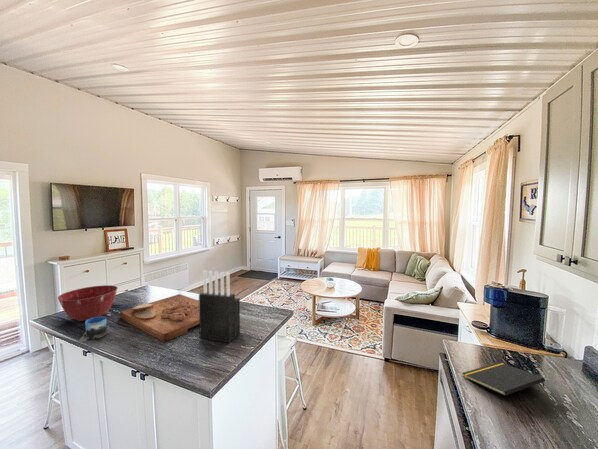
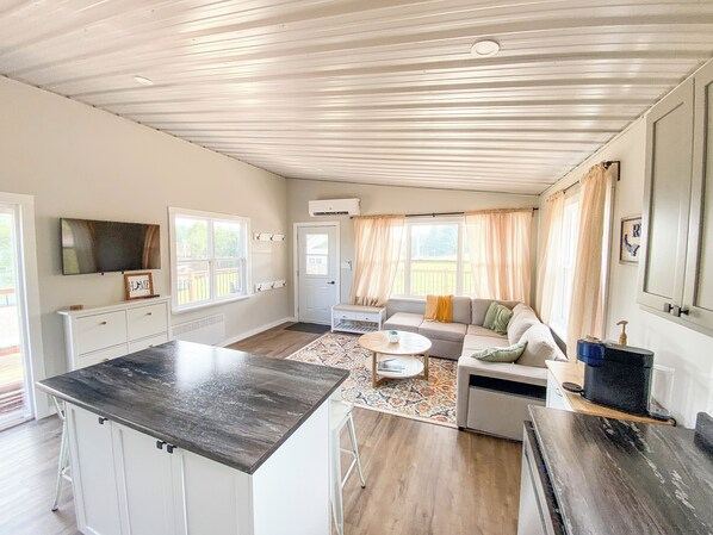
- knife block (220, 302)
- notepad (501, 377)
- cutting board (173, 309)
- mug (94, 328)
- mixing bowl (89, 303)
